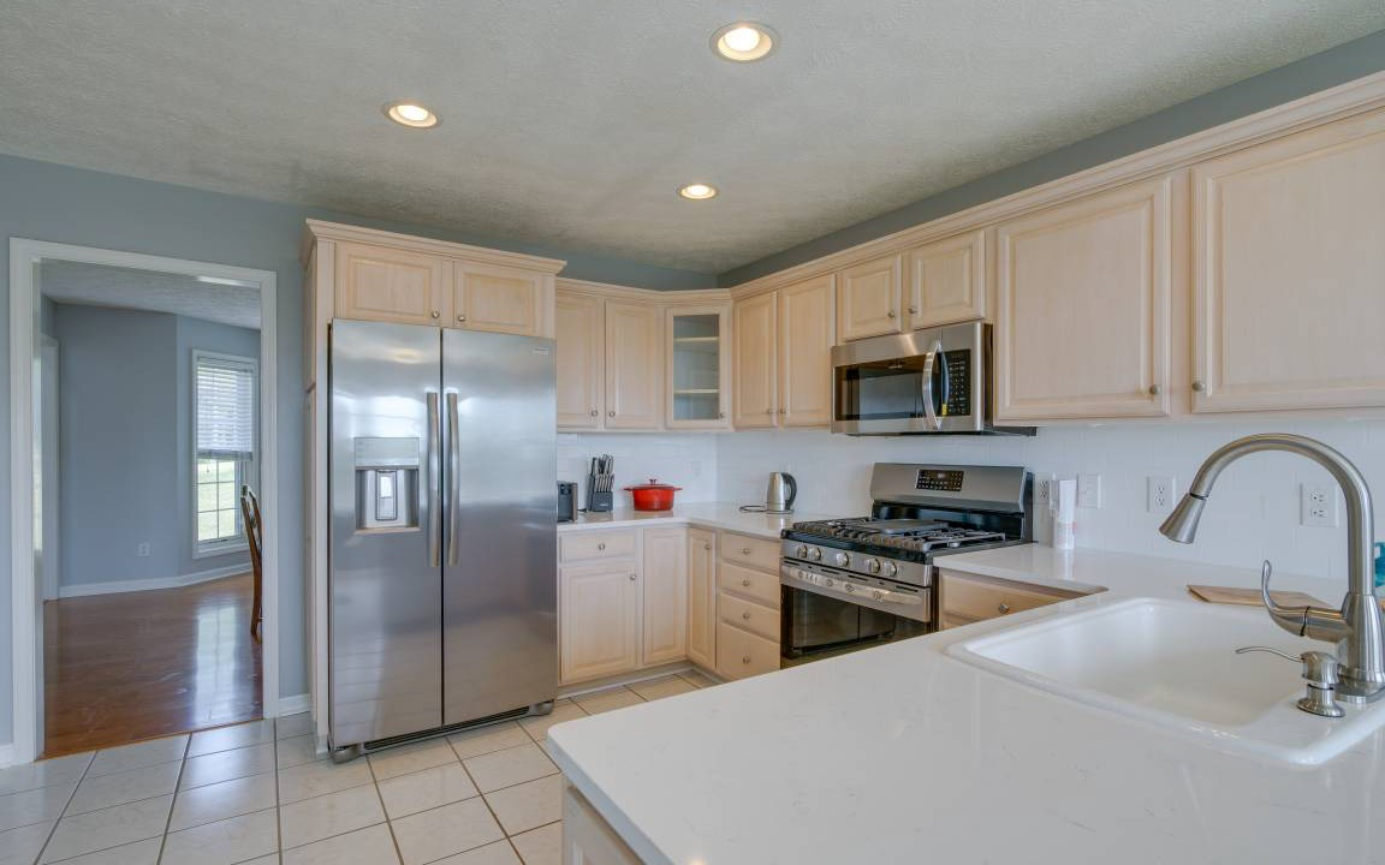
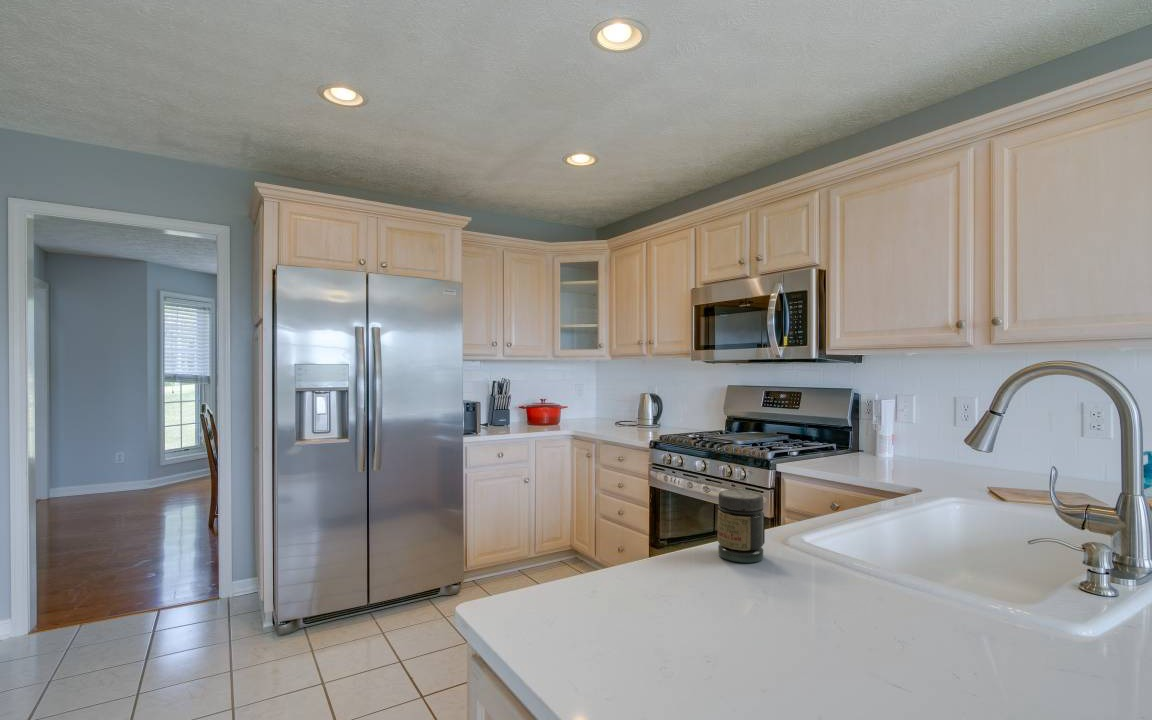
+ jar (740, 524)
